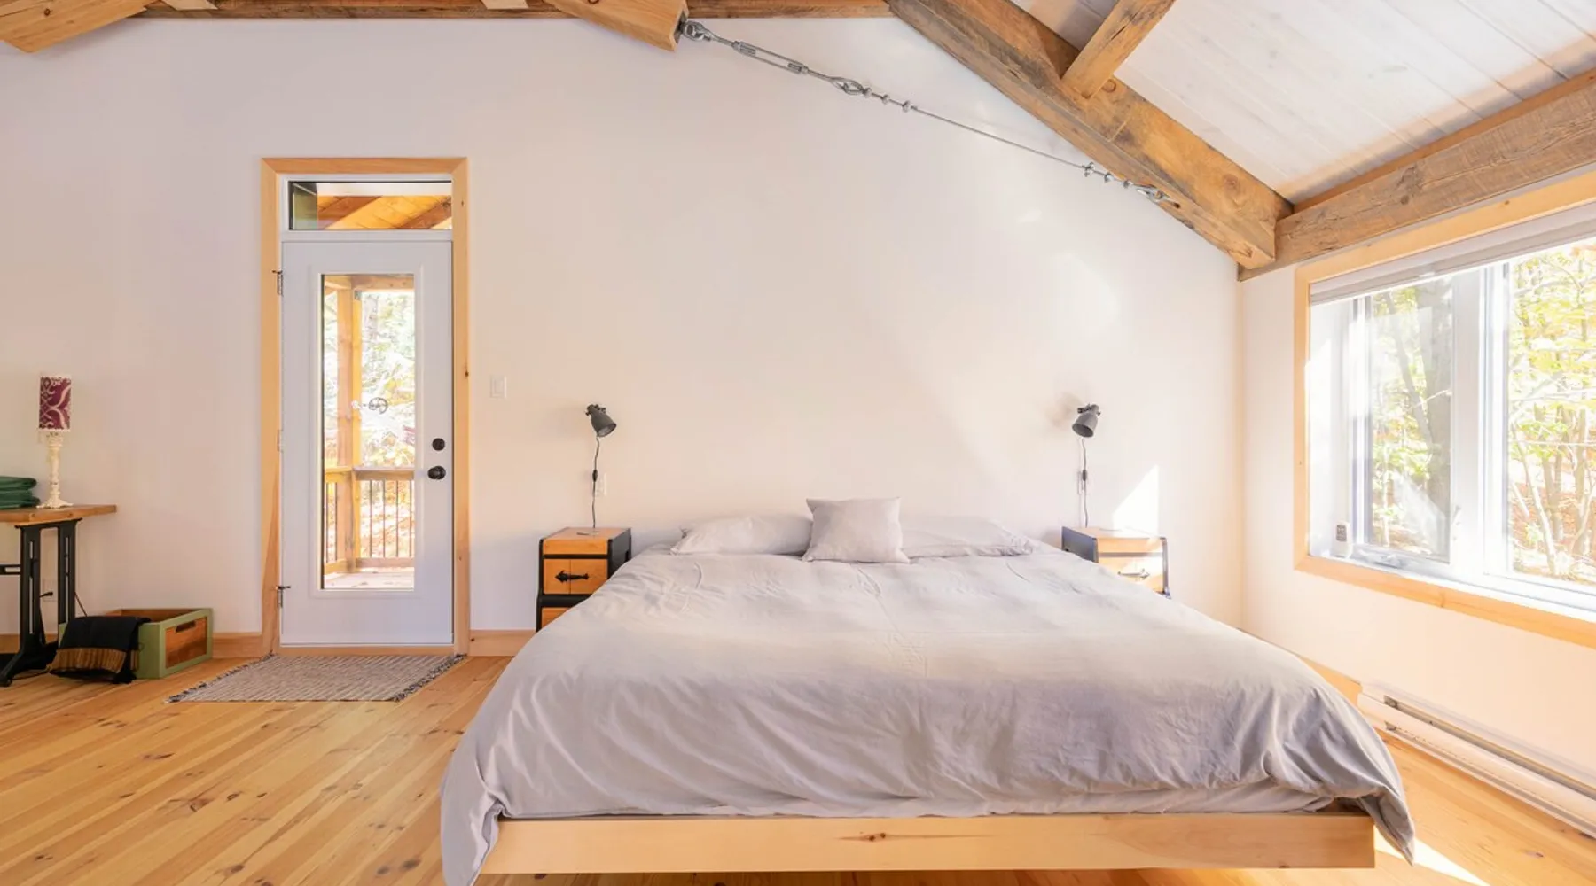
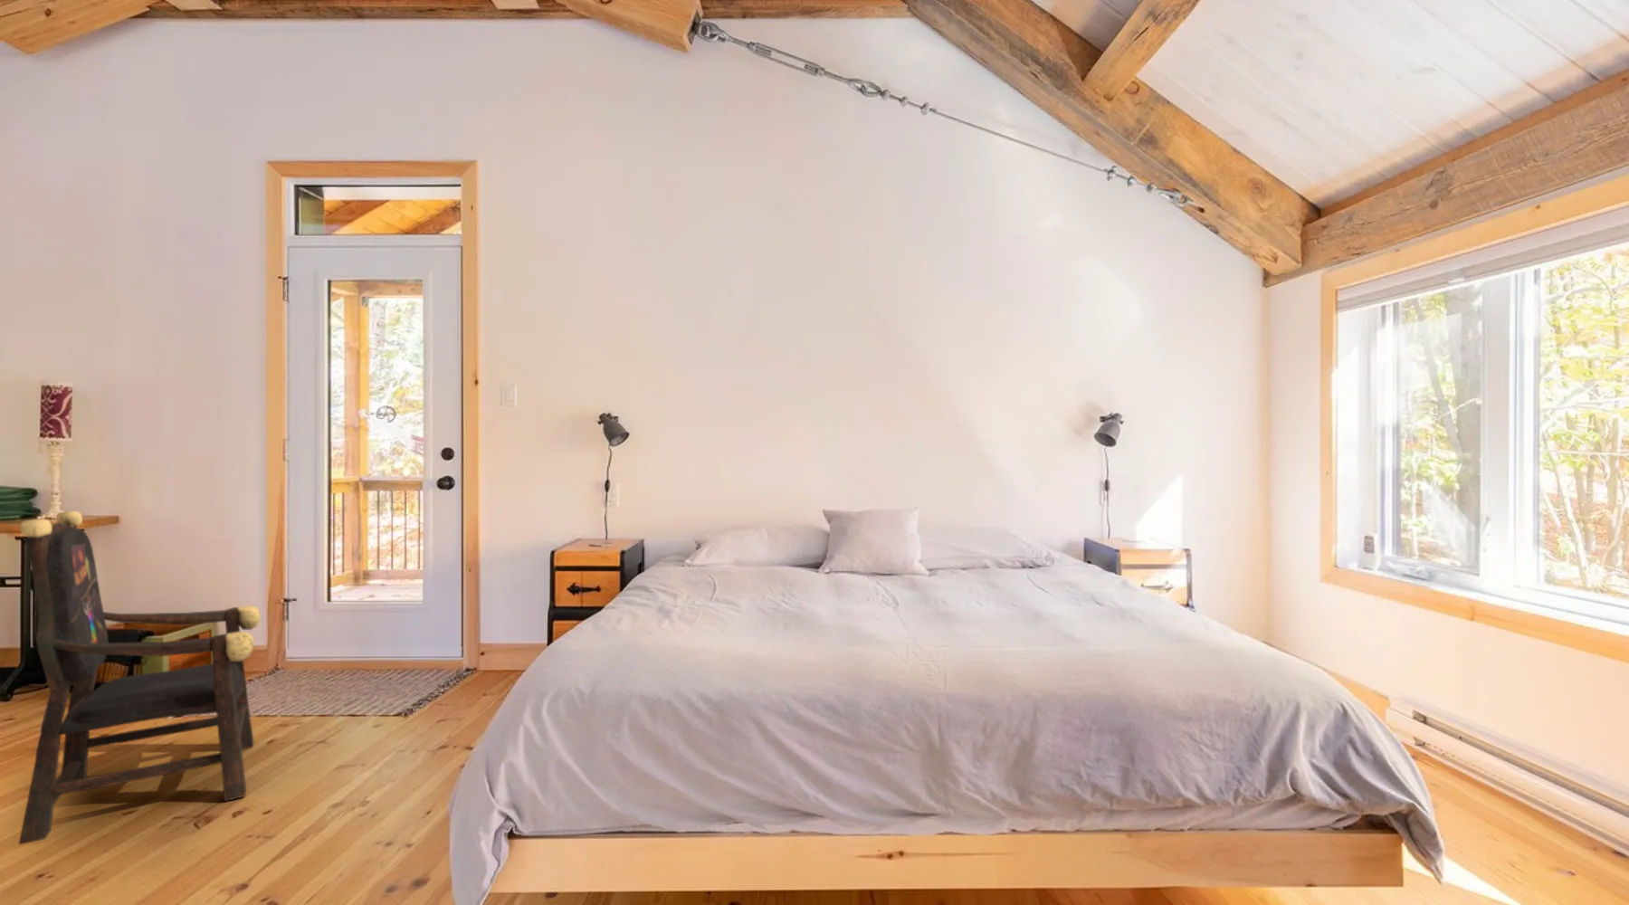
+ armchair (155, 649)
